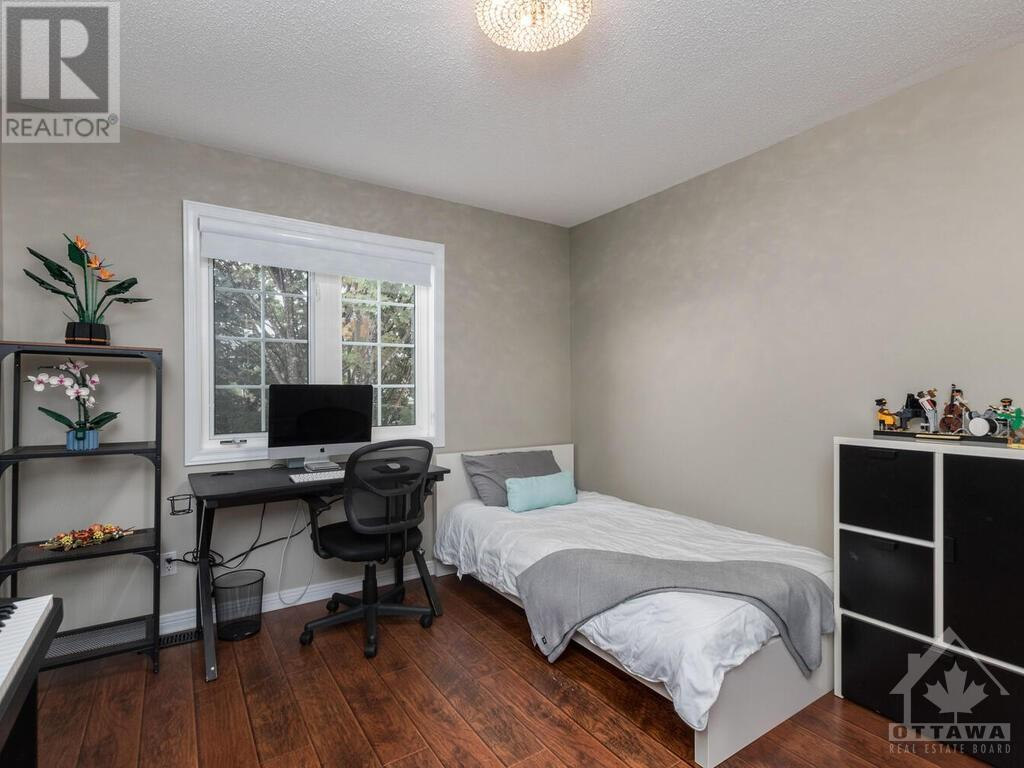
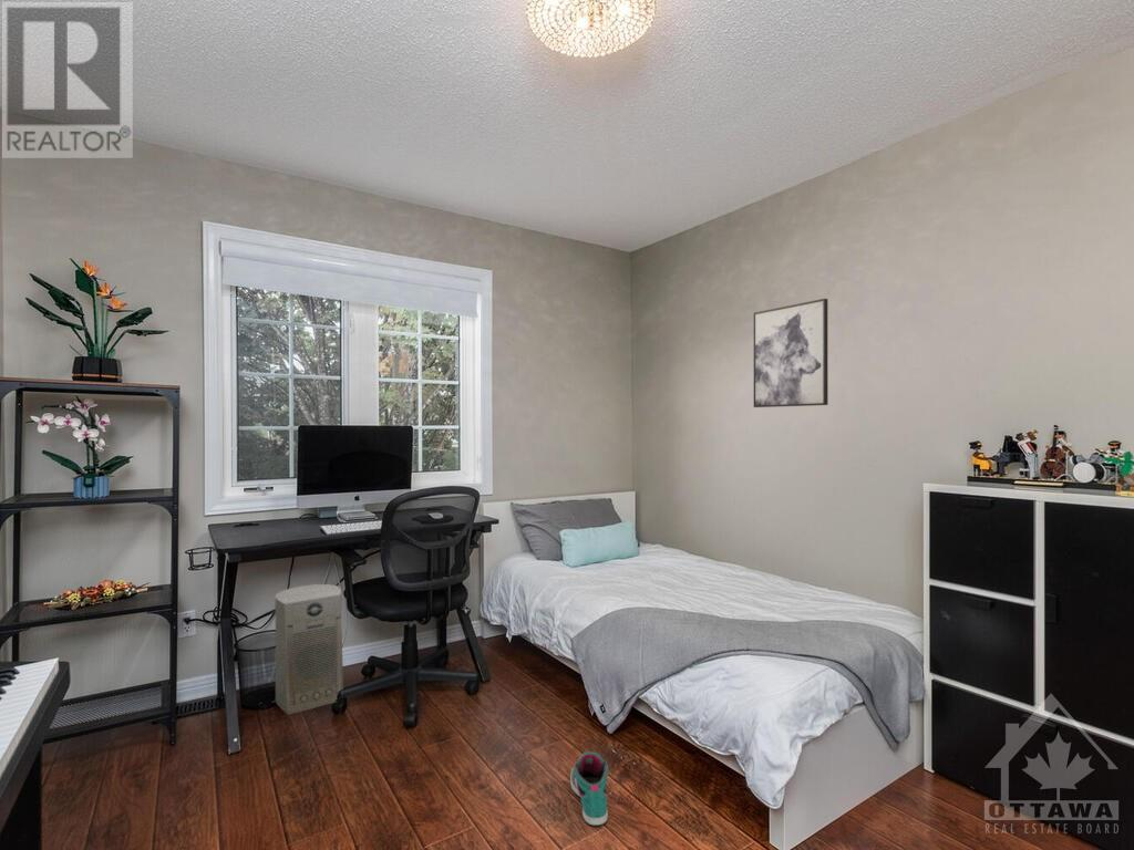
+ wall art (788, 355)
+ sneaker (587, 774)
+ fan (308, 642)
